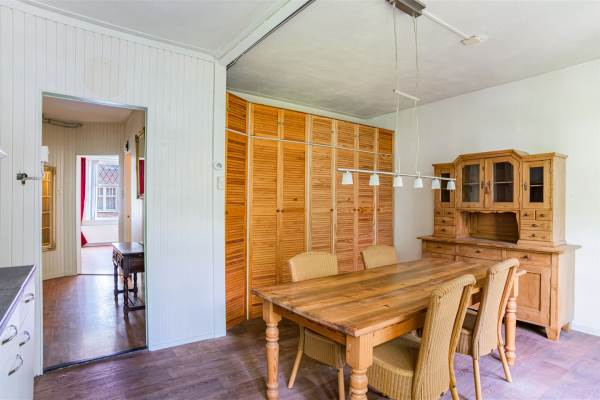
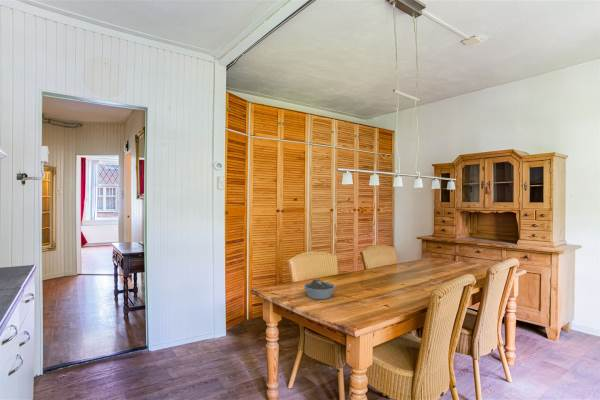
+ bowl (319, 287)
